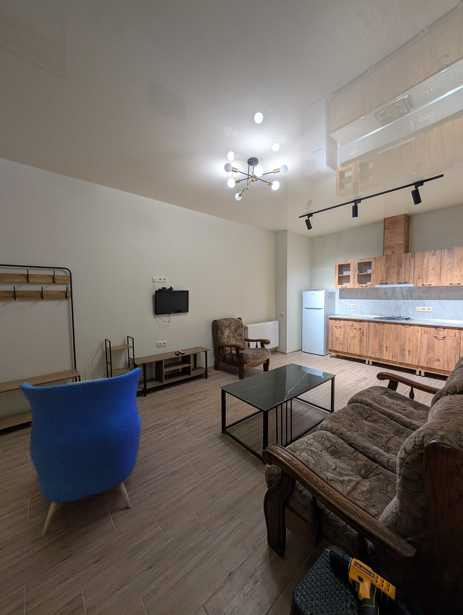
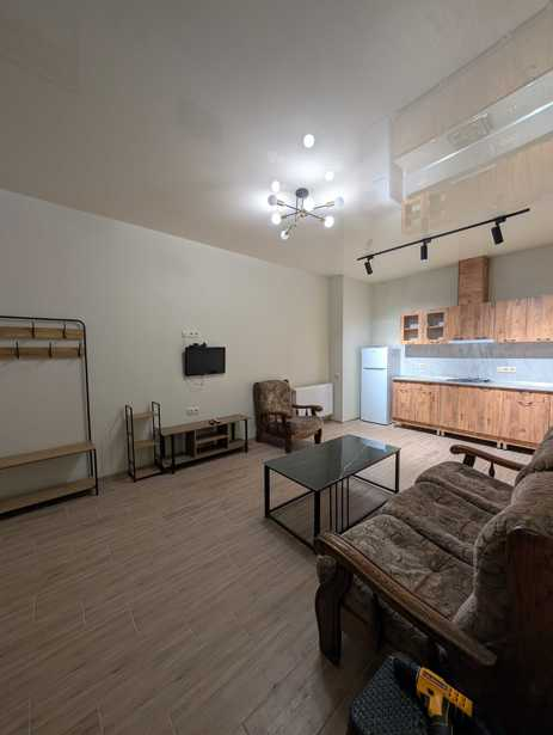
- armchair (91, 429)
